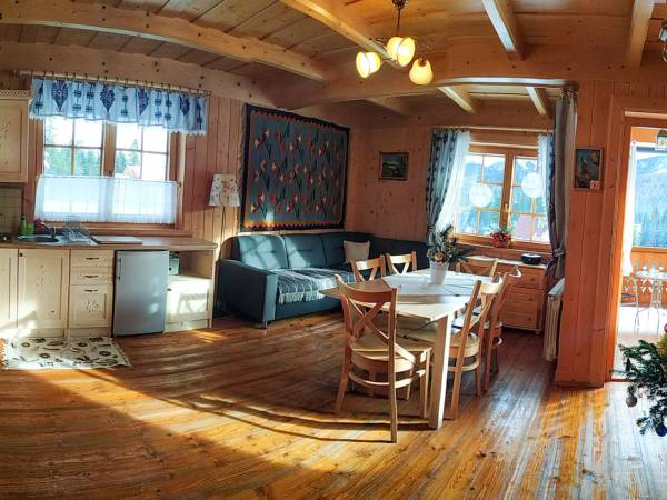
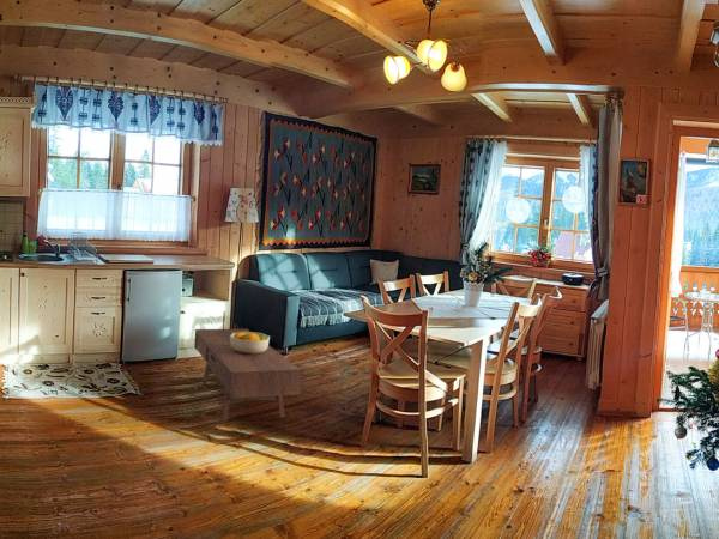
+ fruit bowl (249, 339)
+ coffee table (240, 374)
